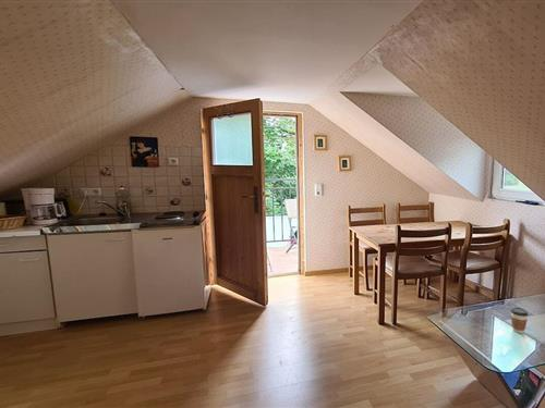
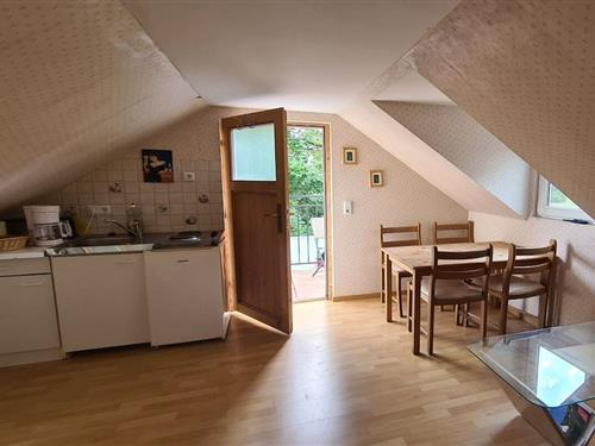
- coffee cup (518, 320)
